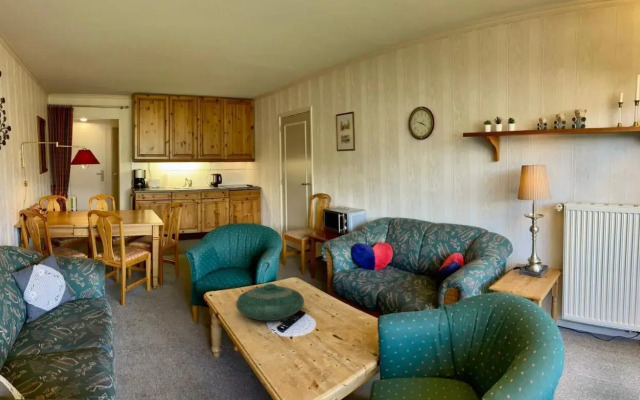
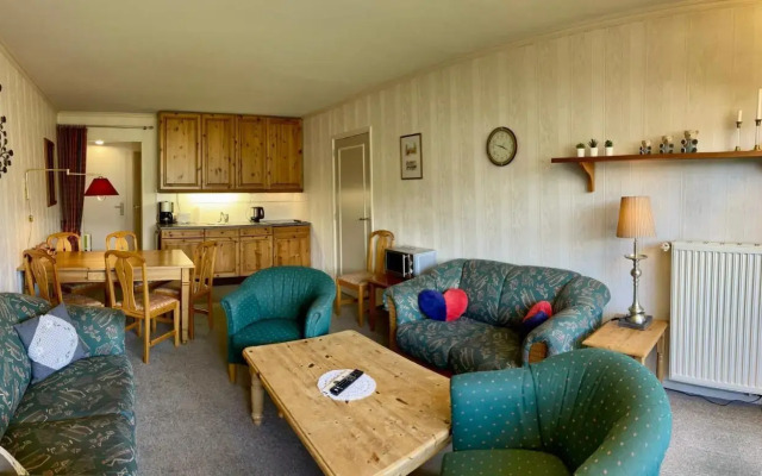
- decorative bowl (270, 299)
